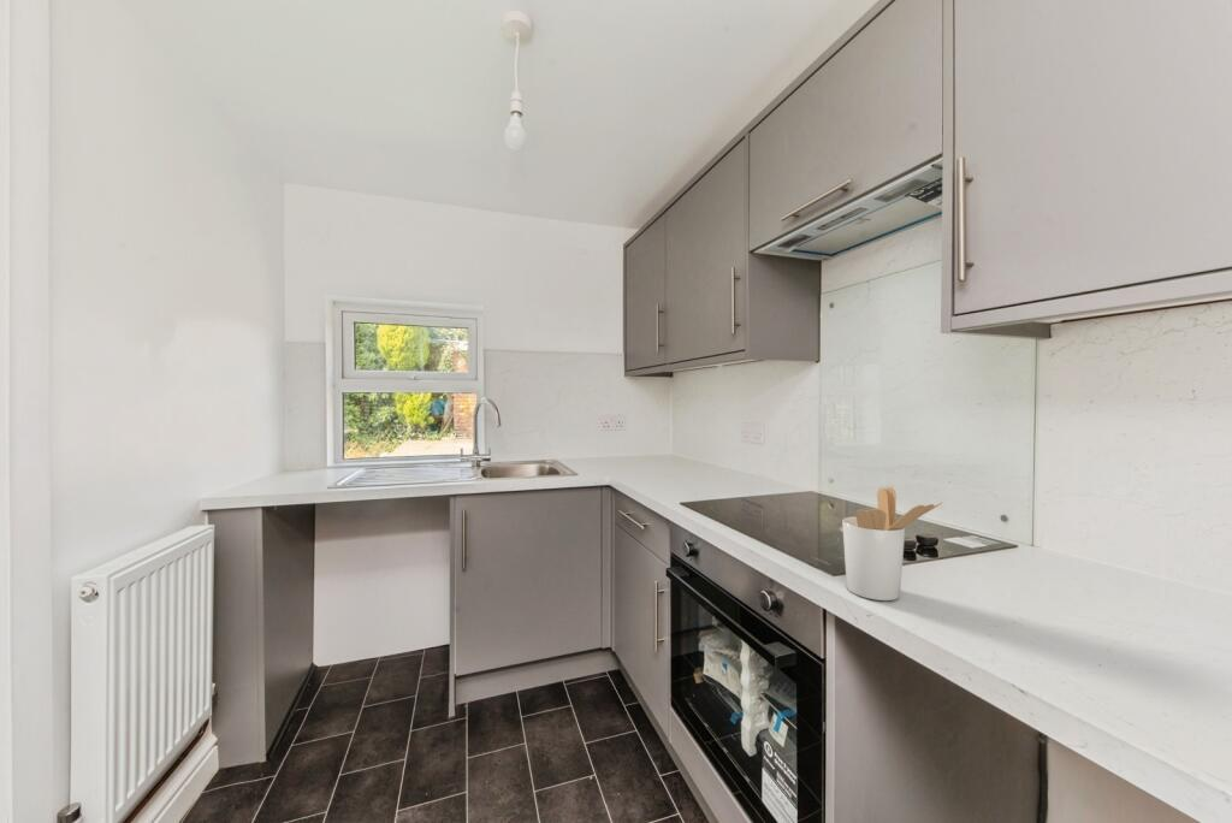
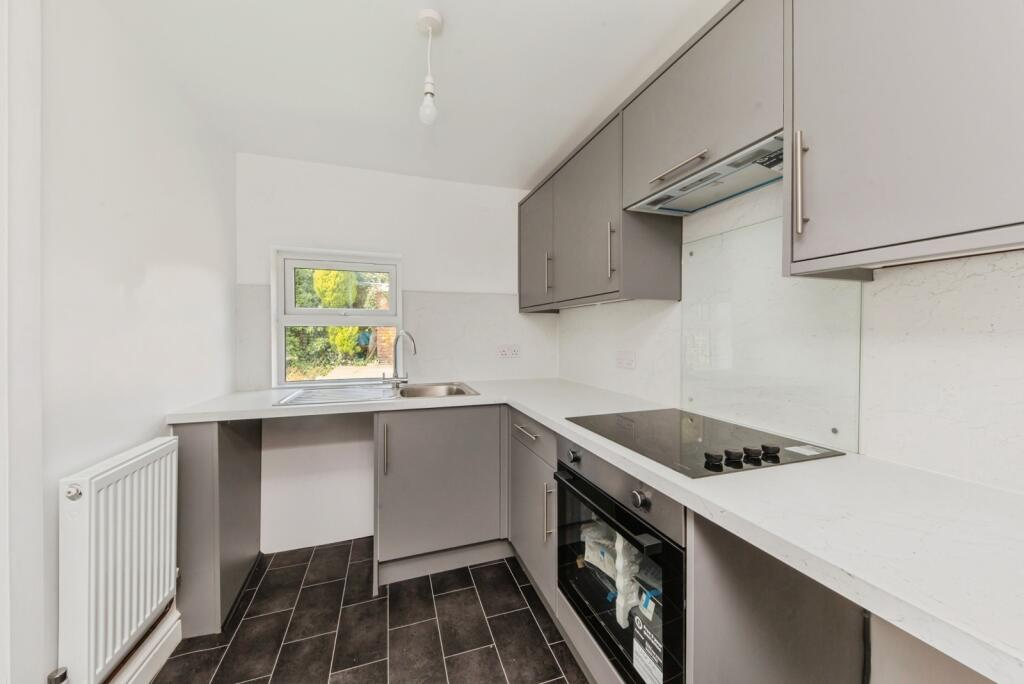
- utensil holder (888, 544)
